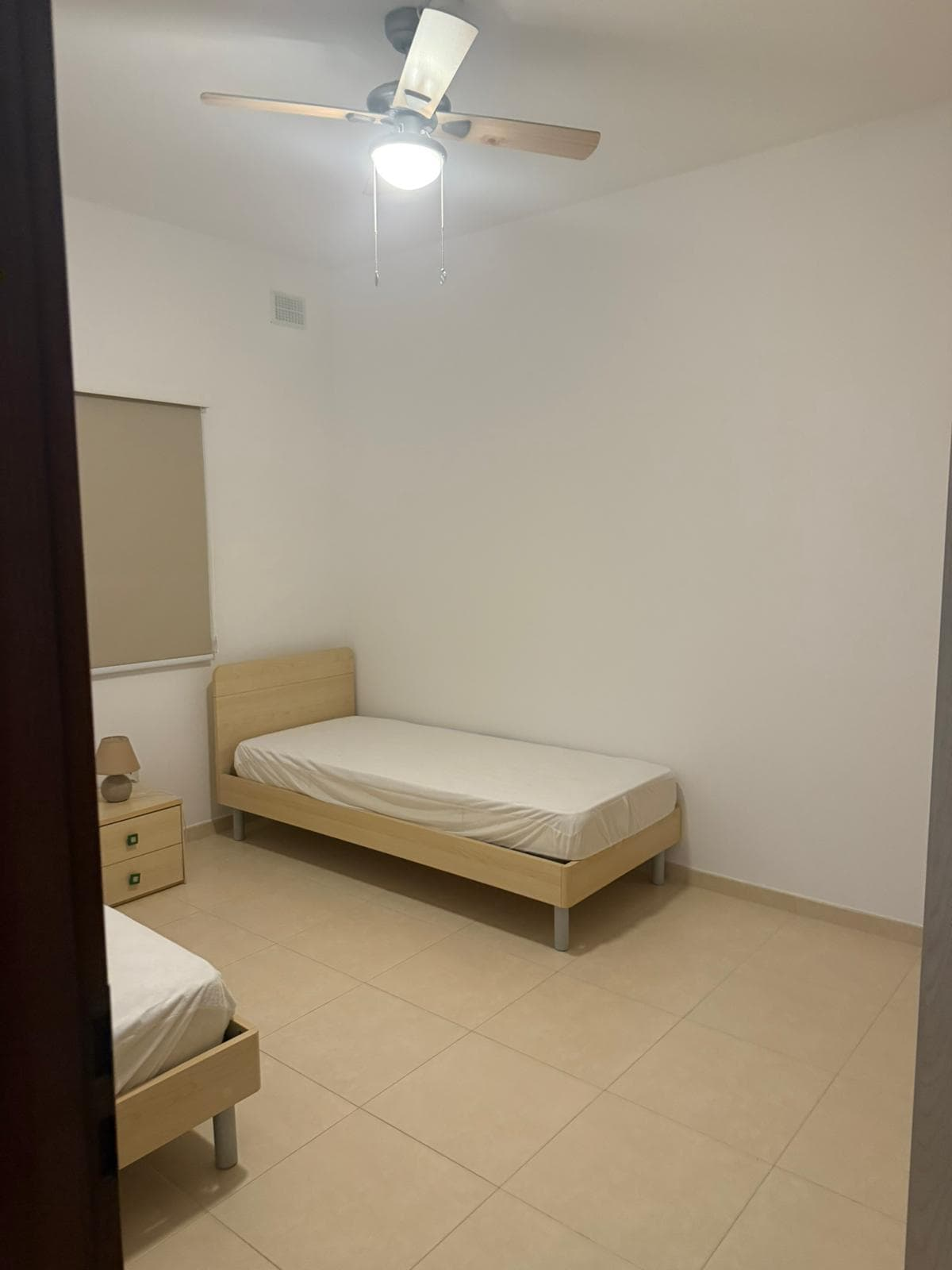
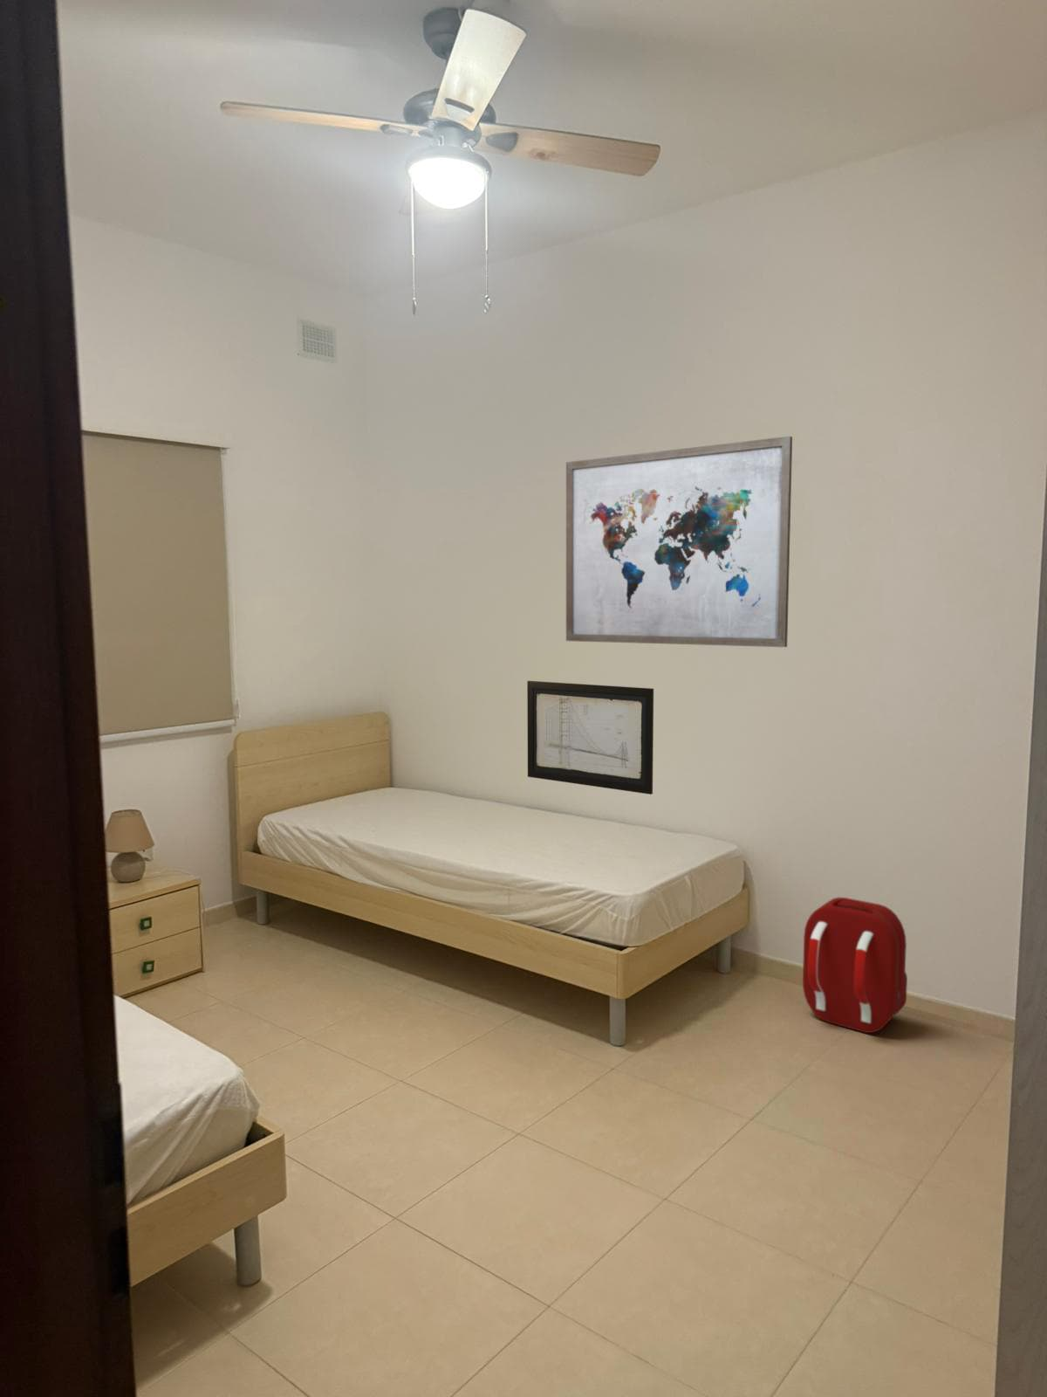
+ backpack (850, 959)
+ wall art (669, 548)
+ wall art (587, 735)
